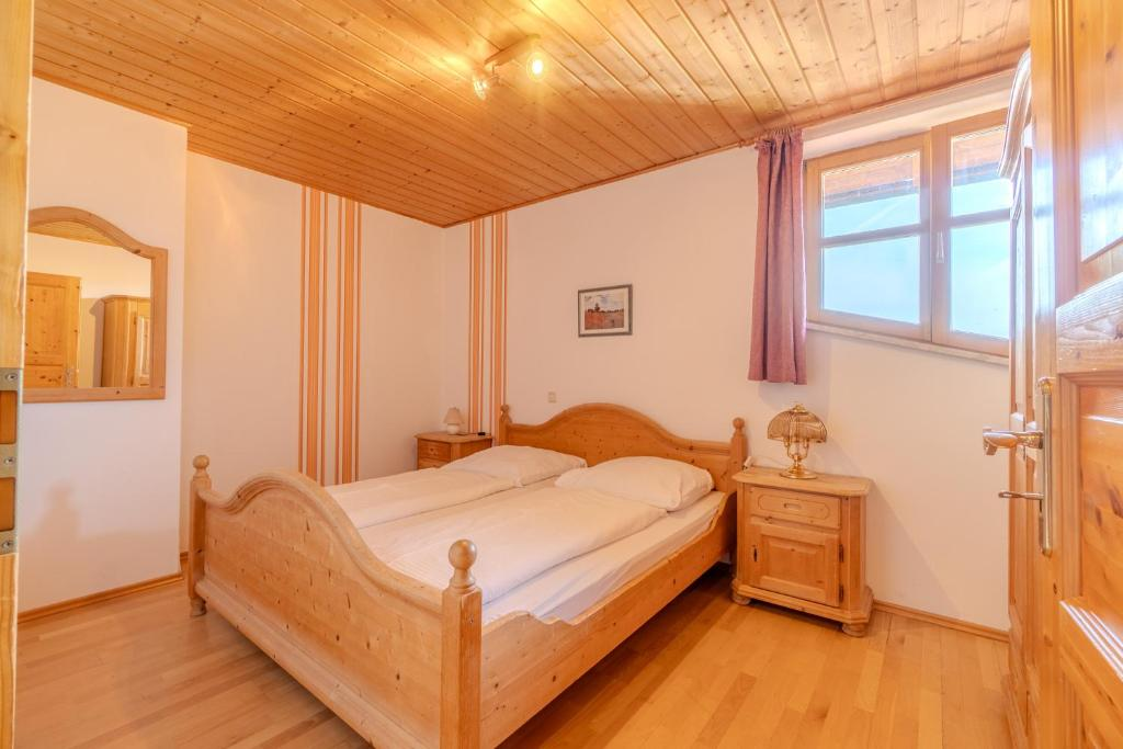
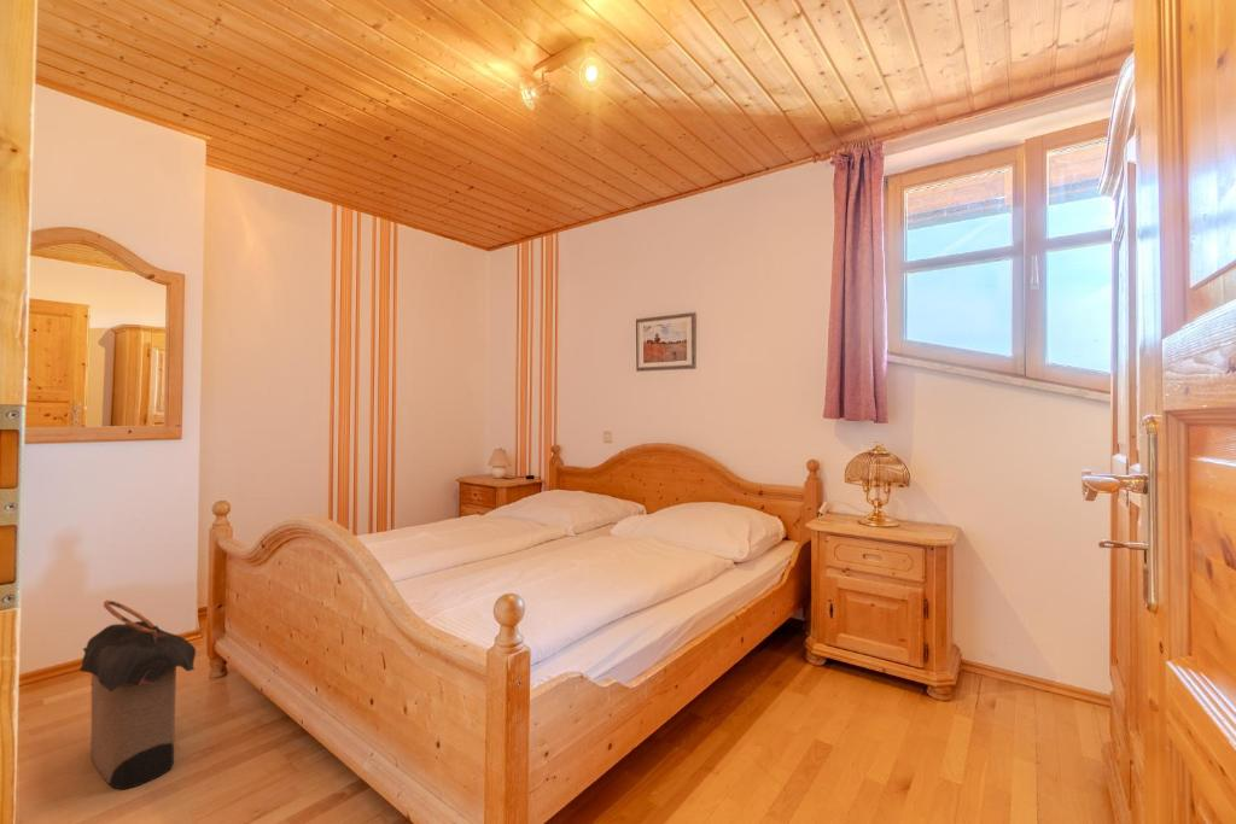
+ laundry hamper (138, 679)
